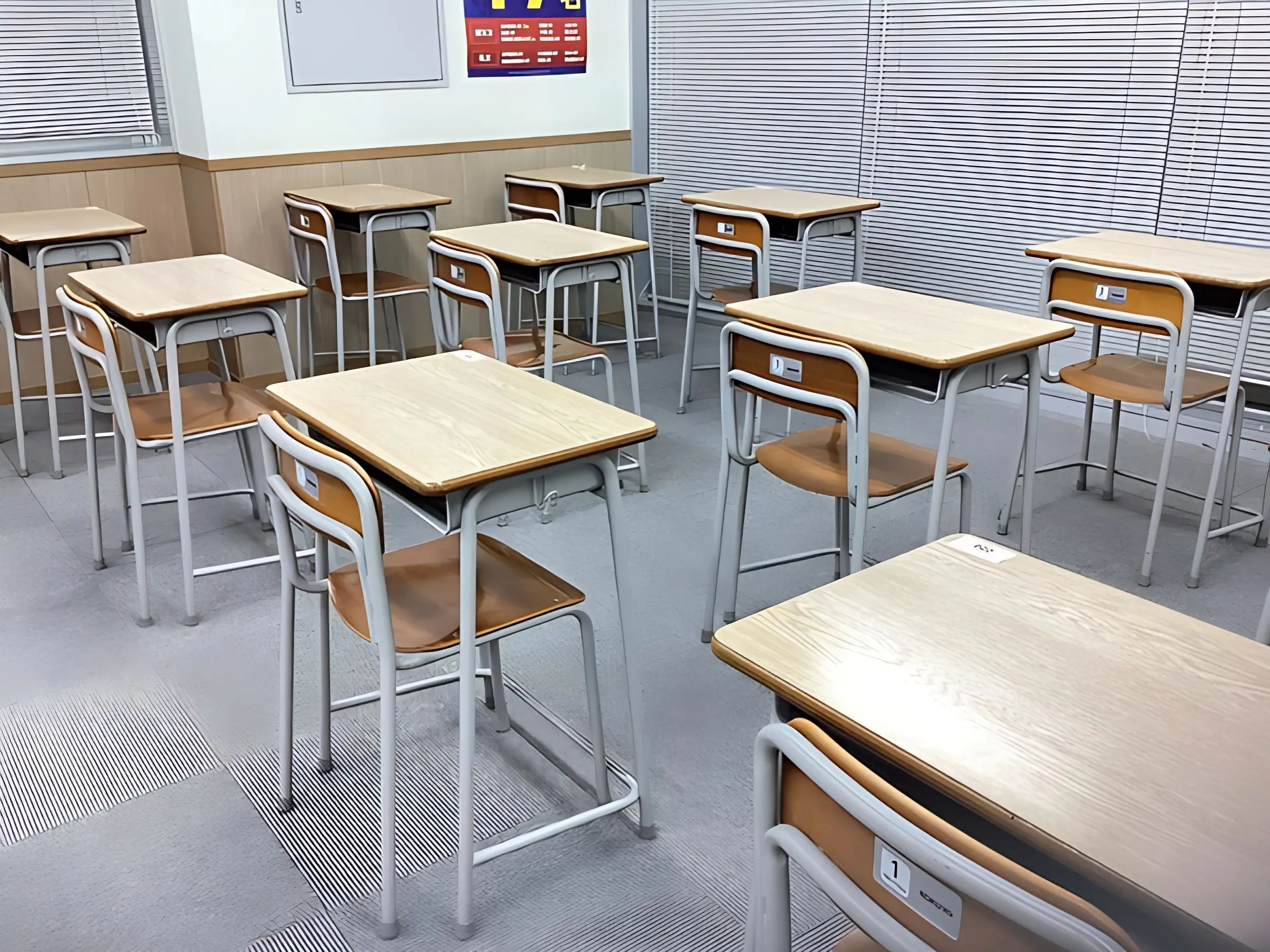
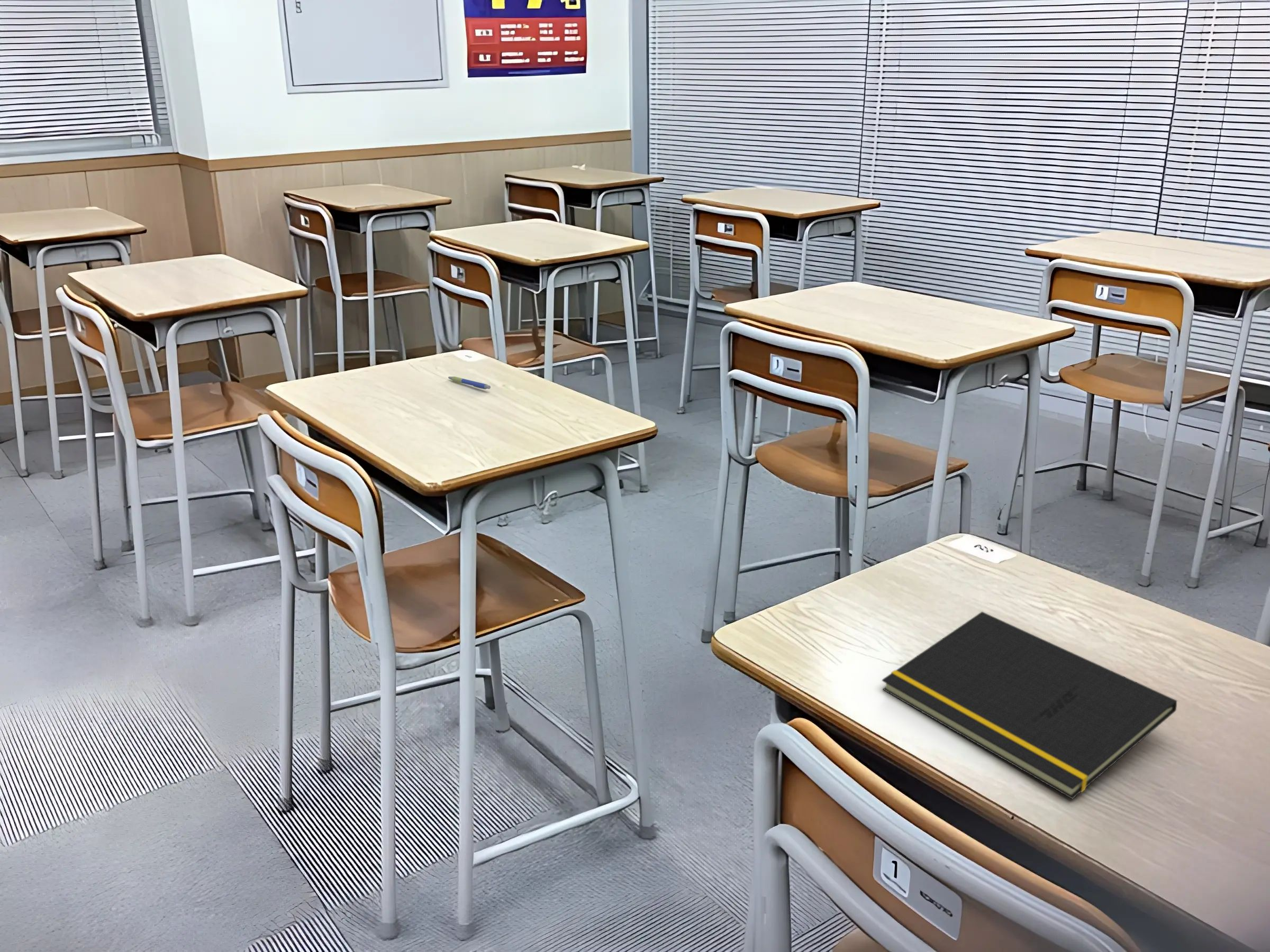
+ notepad (1022, 694)
+ pen (468, 382)
